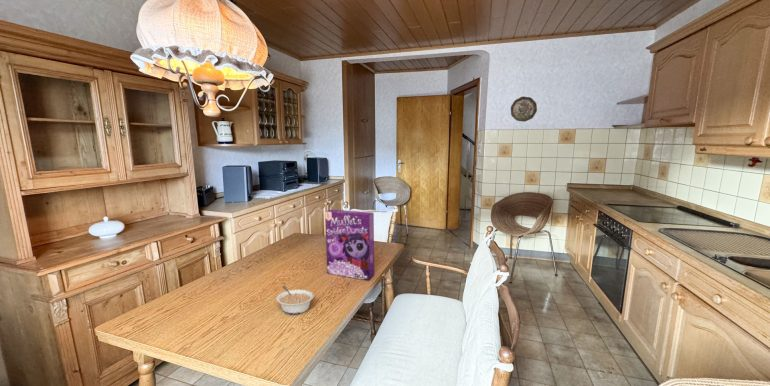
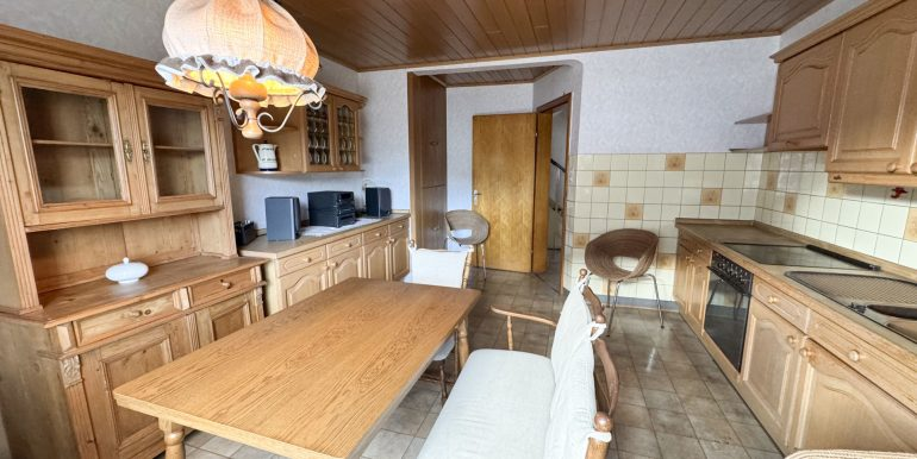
- cereal box (349, 243)
- legume (294, 301)
- decorative plate (523, 109)
